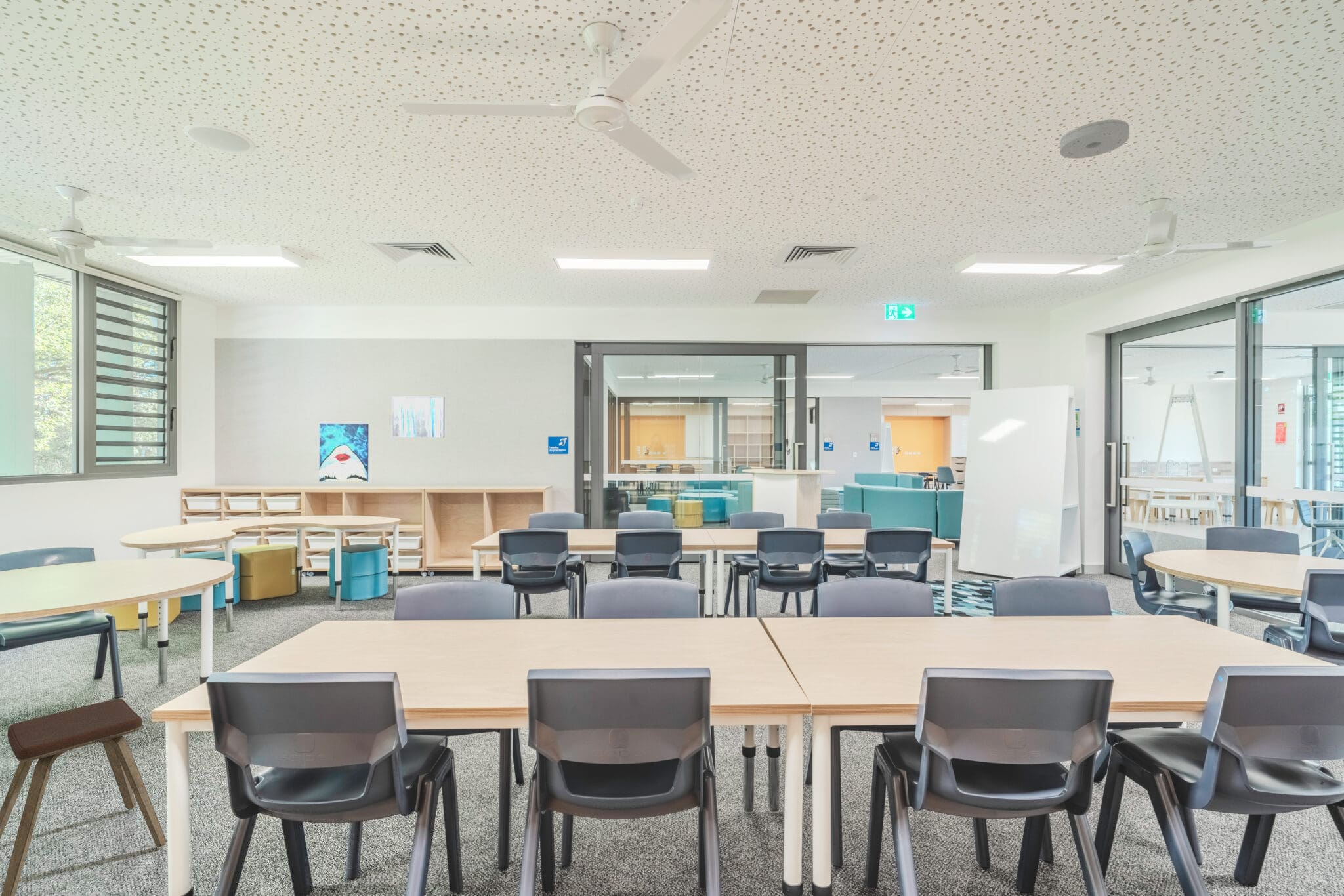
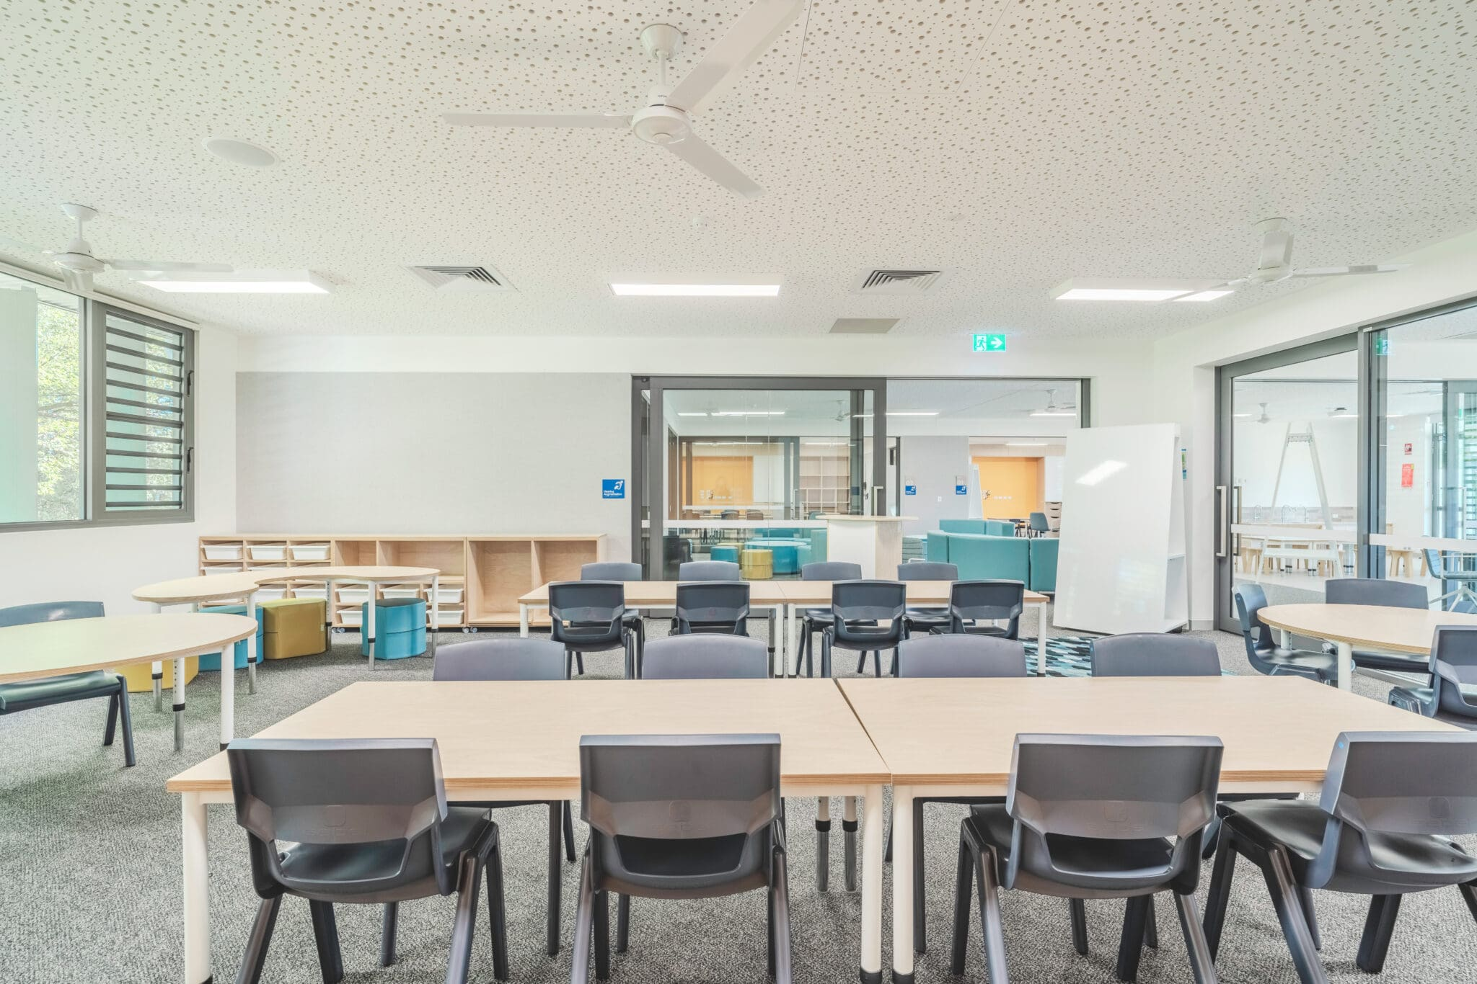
- wall art (344, 453)
- smoke detector (1093, 140)
- wall art (418, 417)
- music stool (48, 778)
